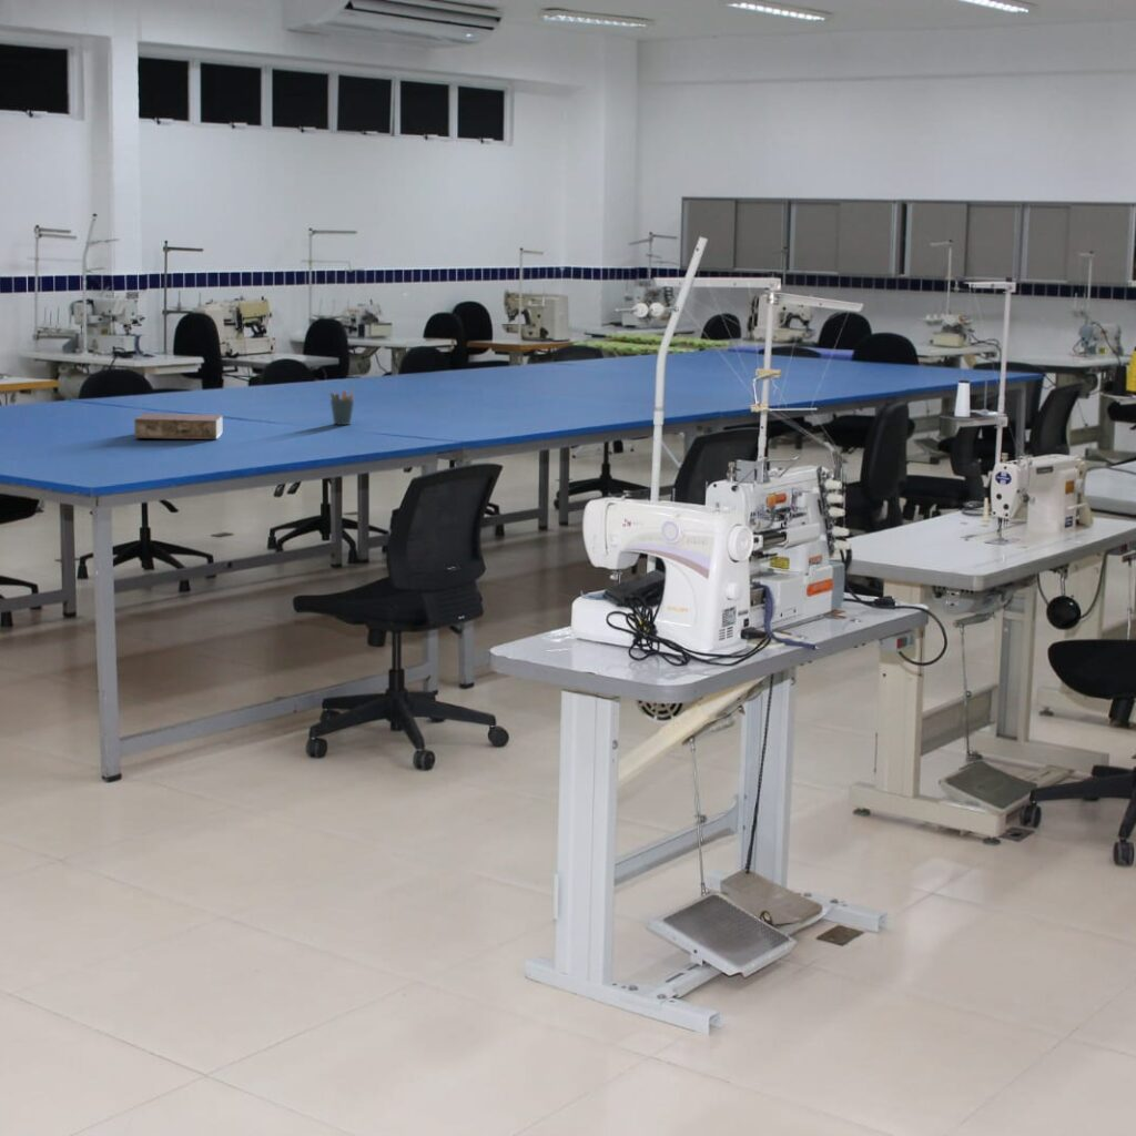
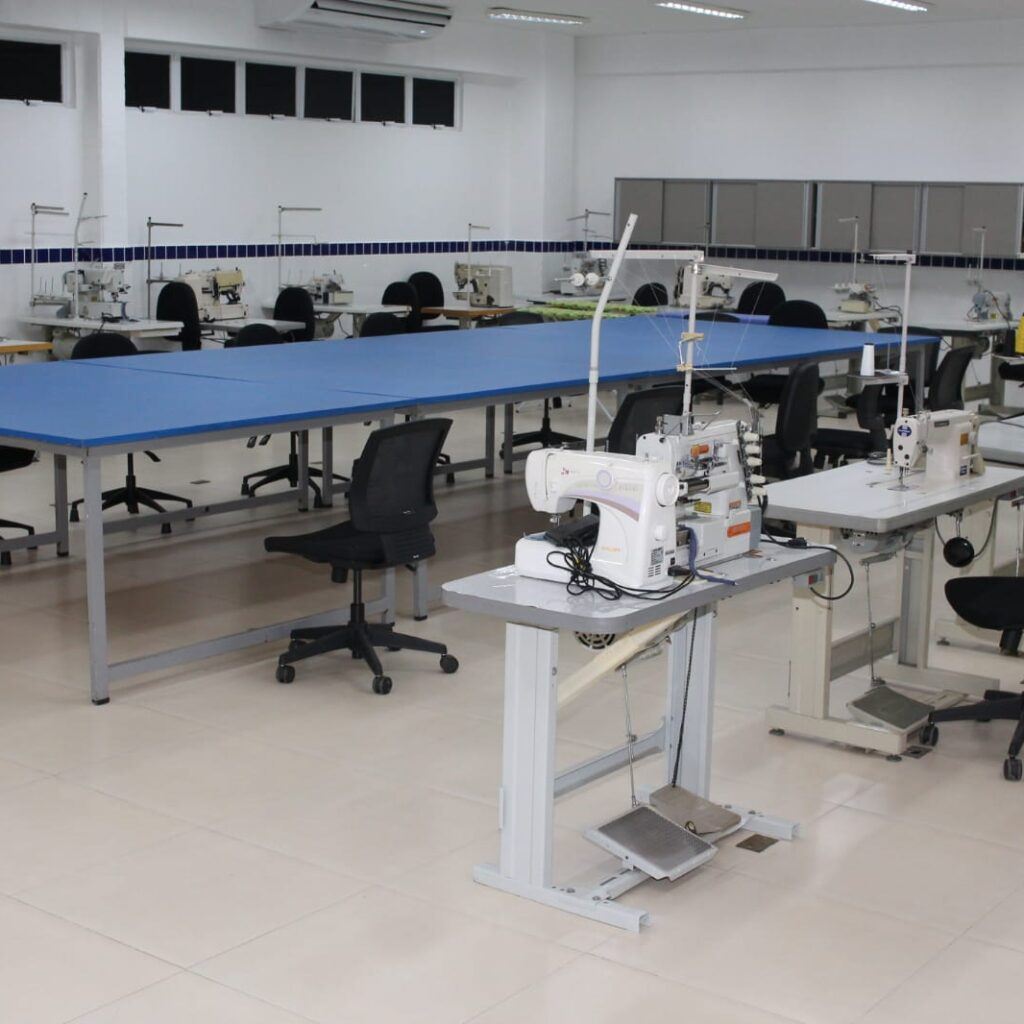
- pen holder (342, 405)
- book (180, 426)
